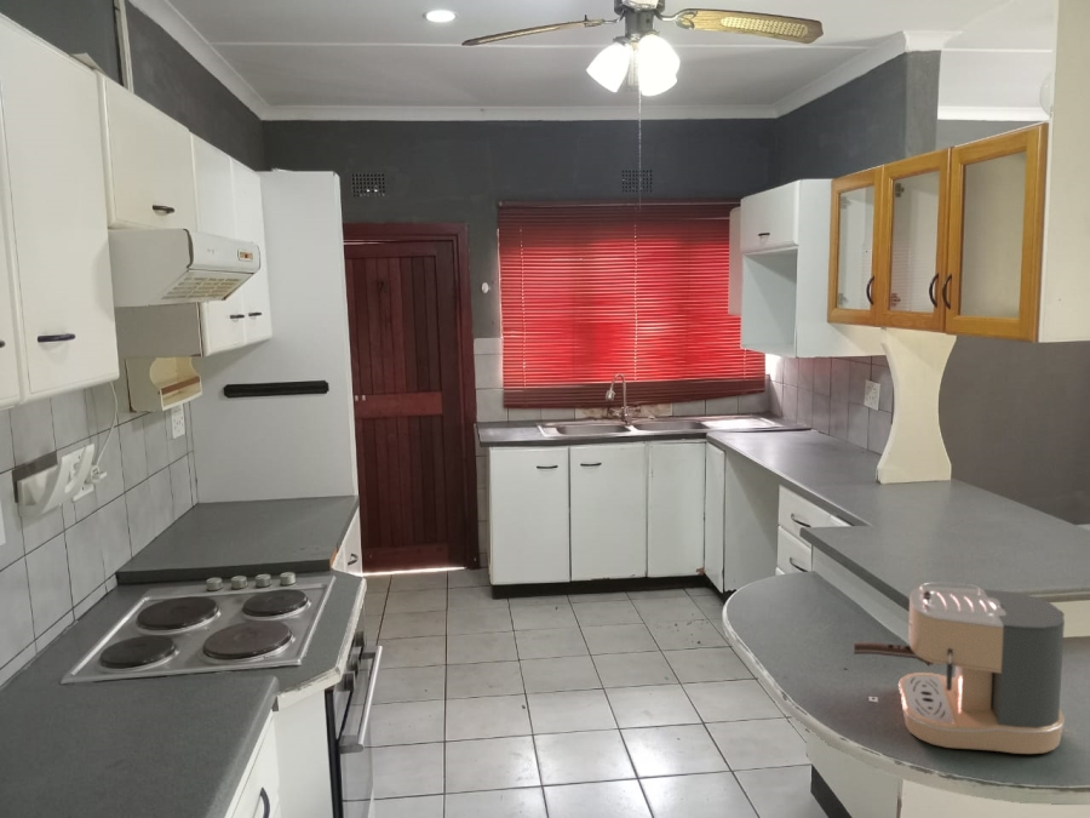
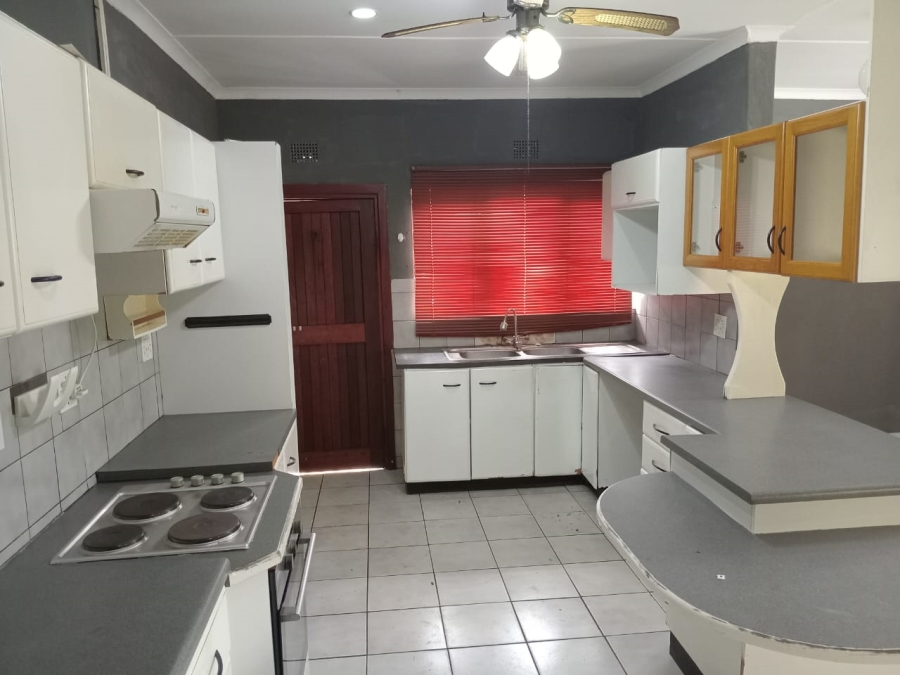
- coffee maker (954, 657)
